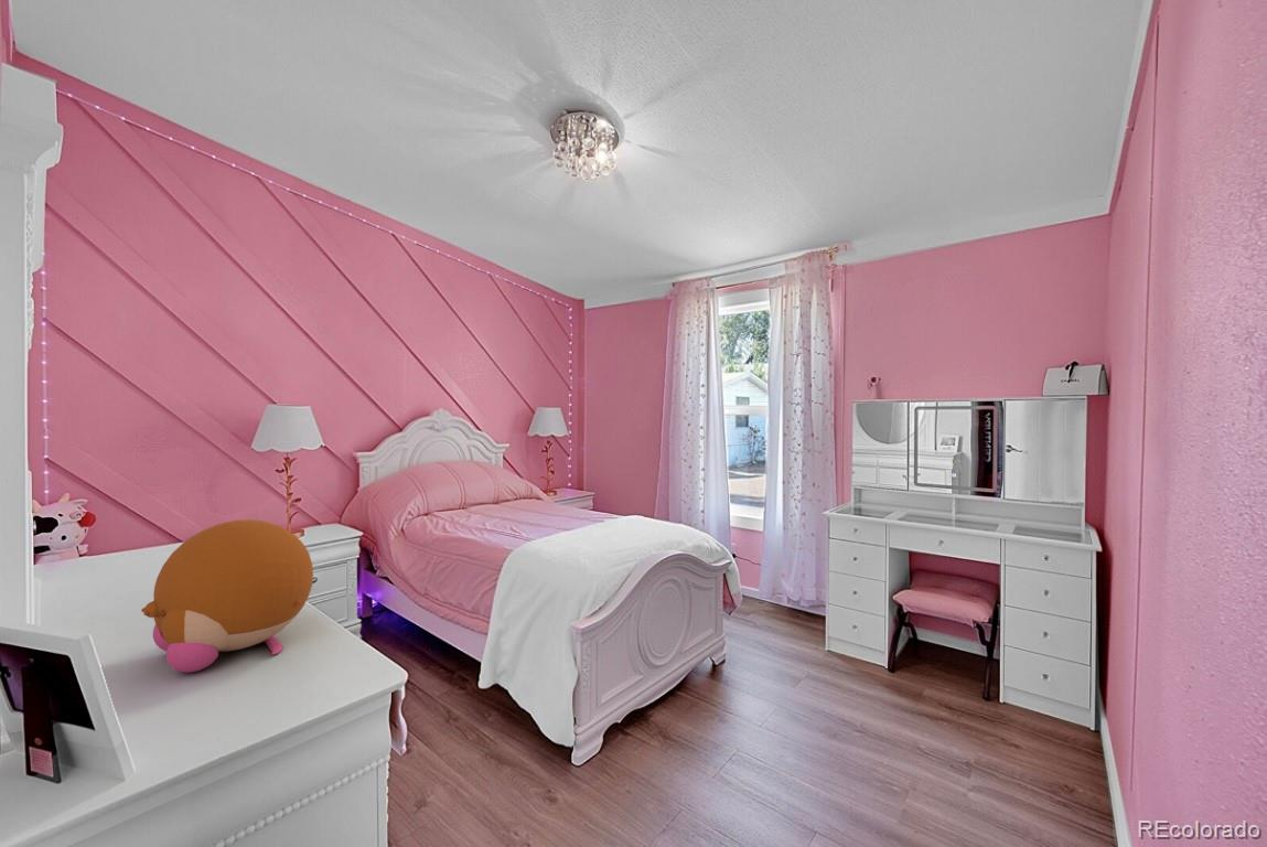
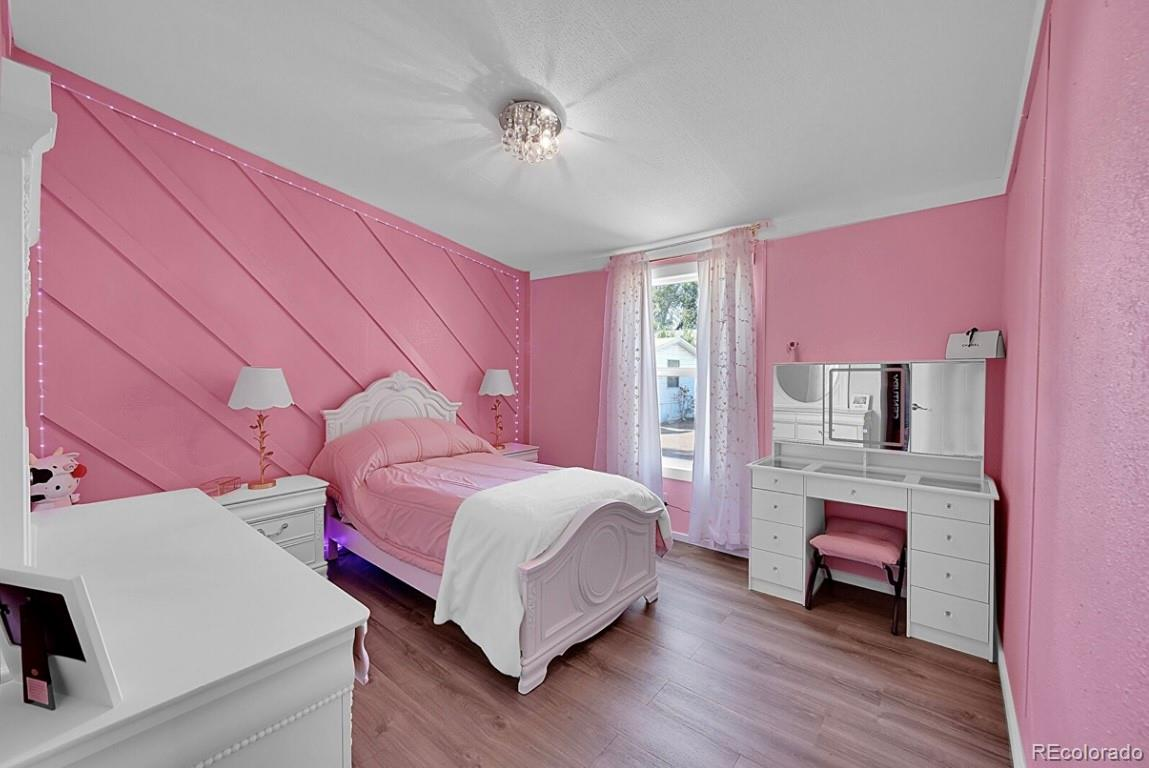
- plush toy (234, 583)
